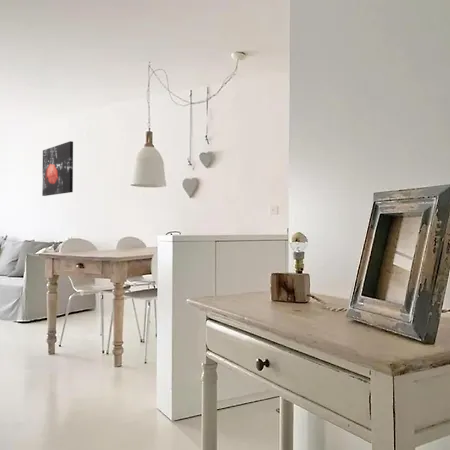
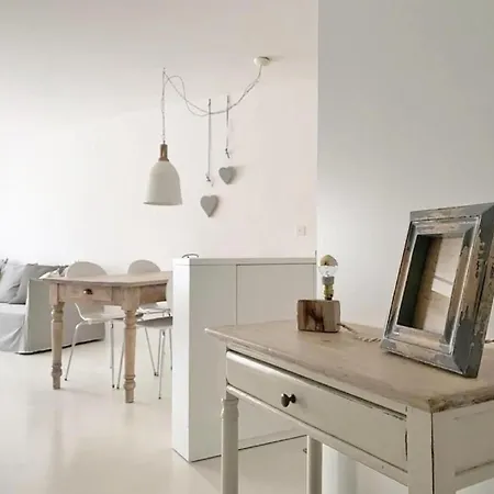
- wall art (56, 170)
